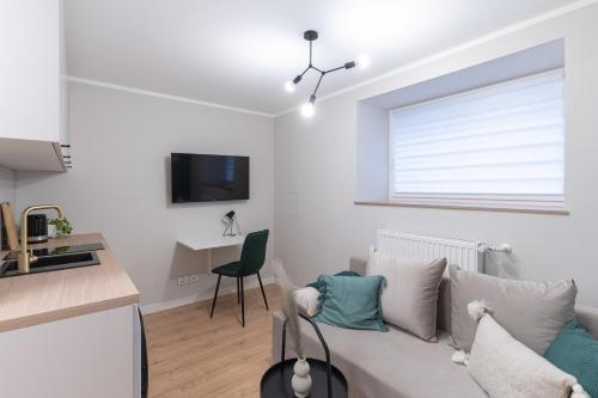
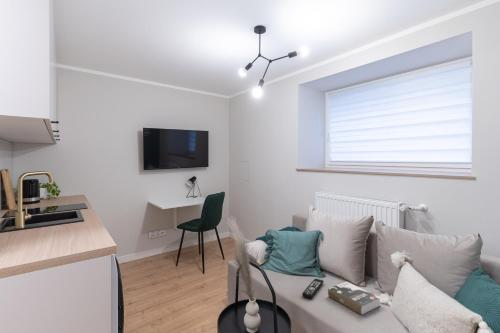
+ book (353, 296)
+ remote control (313, 288)
